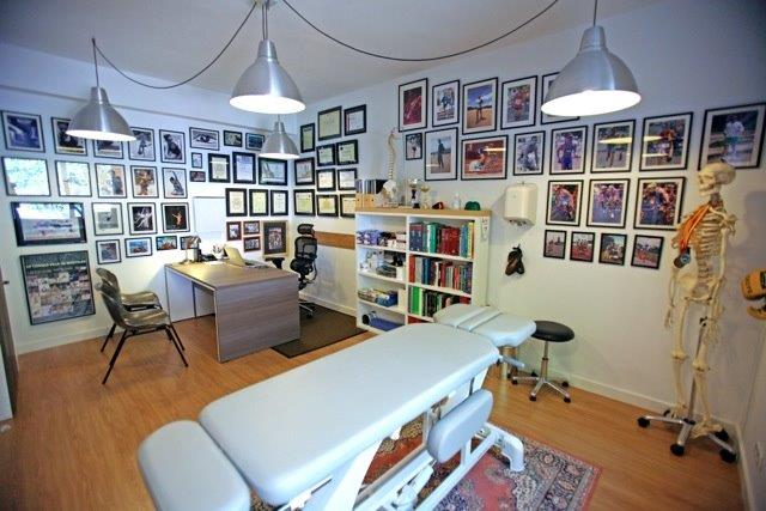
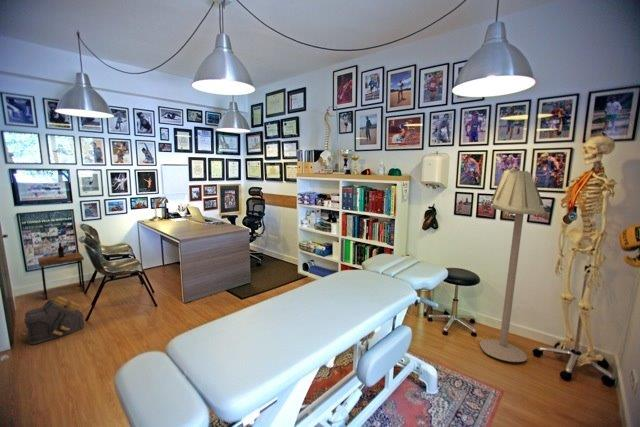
+ backpack (53, 316)
+ floor lamp (512, 260)
+ side table (60, 263)
